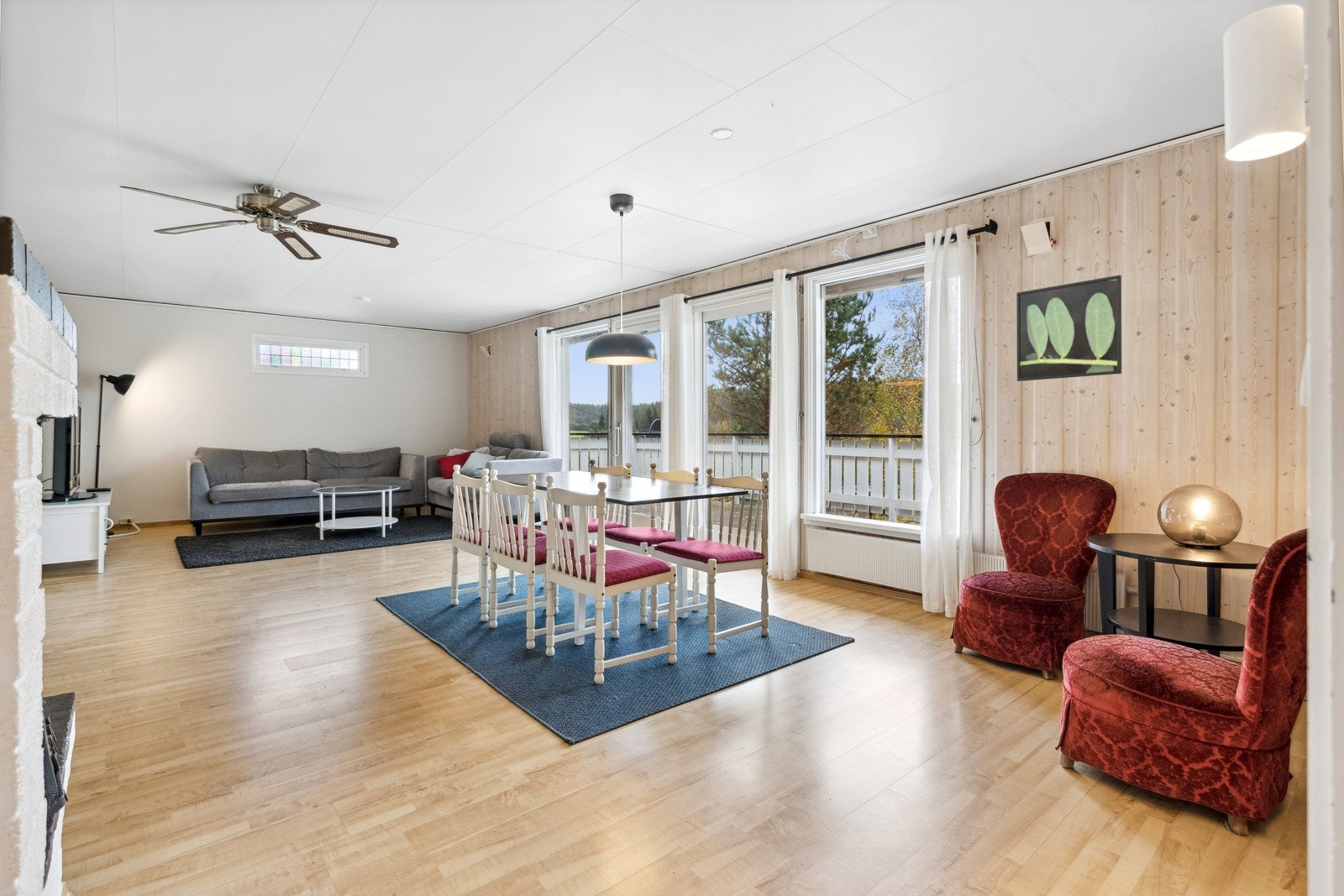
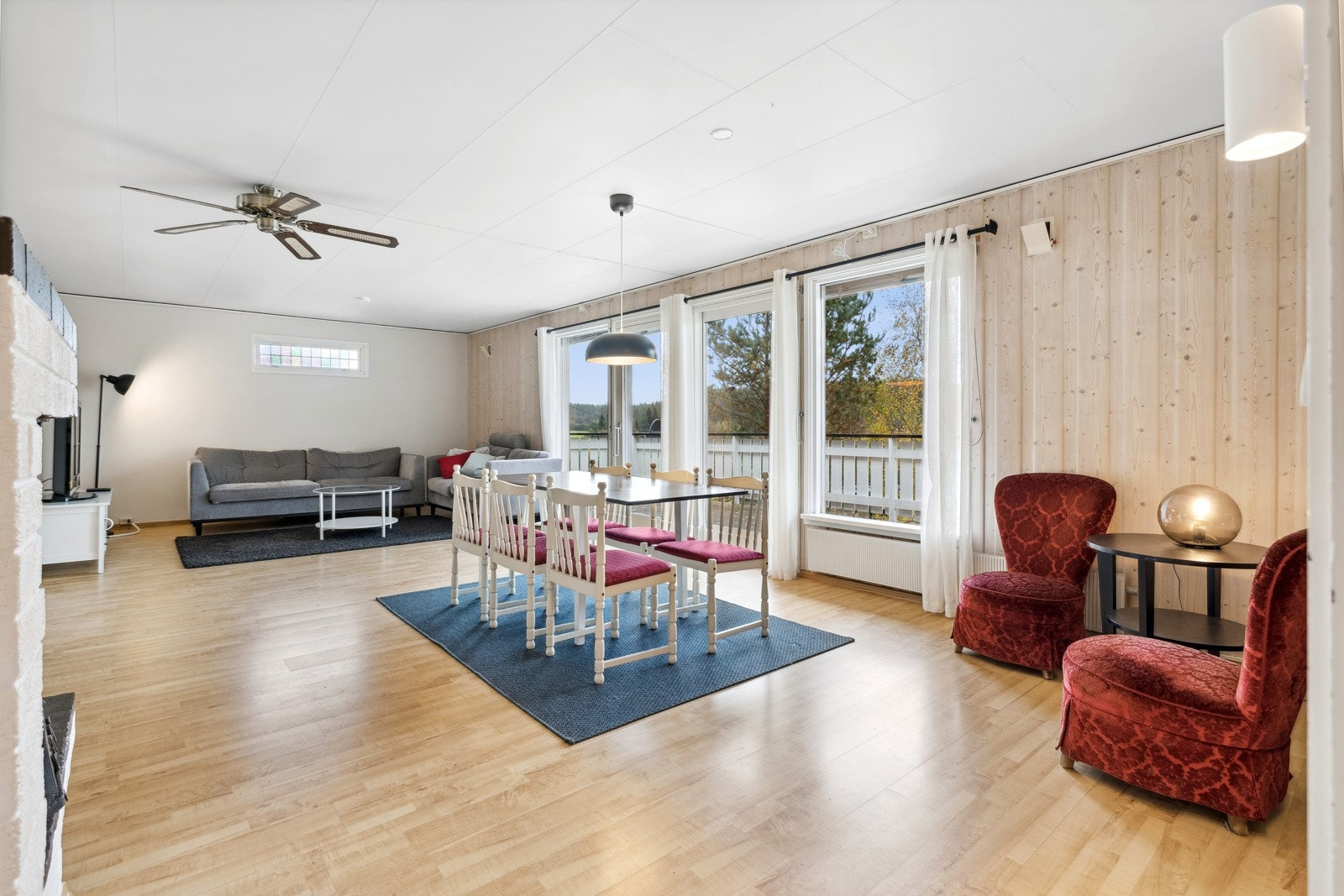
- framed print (1066, 331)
